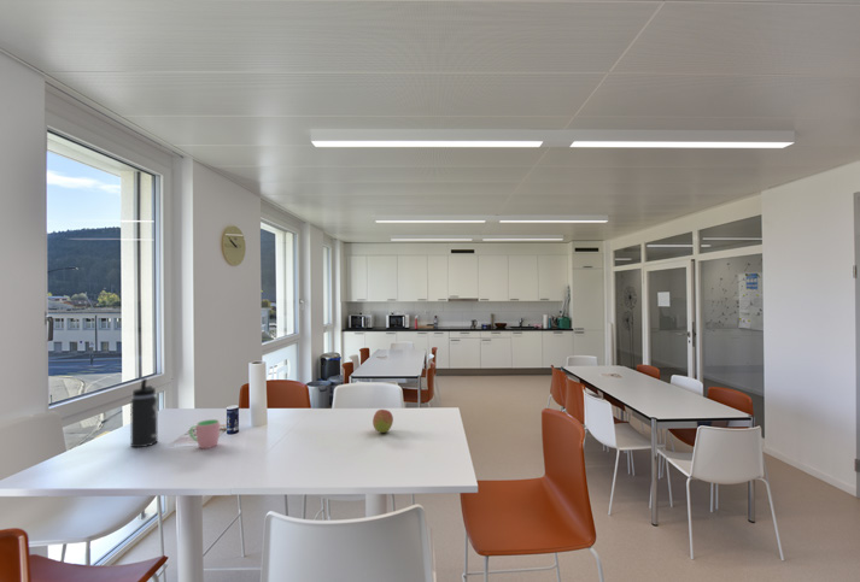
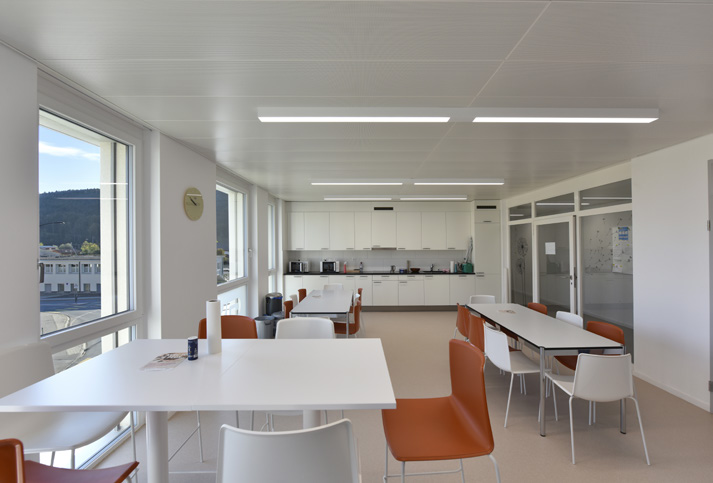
- thermos bottle (145, 410)
- fruit (382, 421)
- cup (204, 434)
